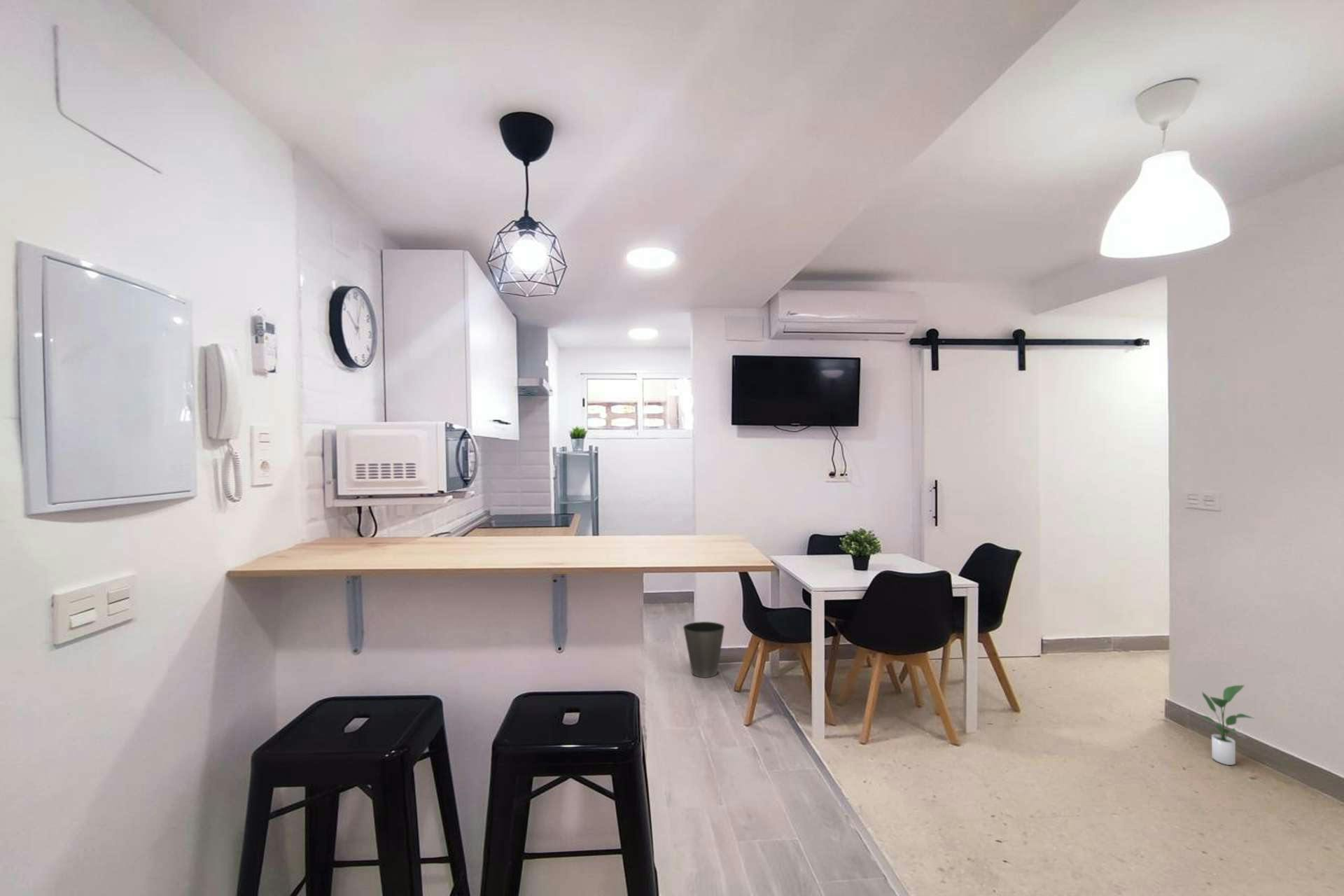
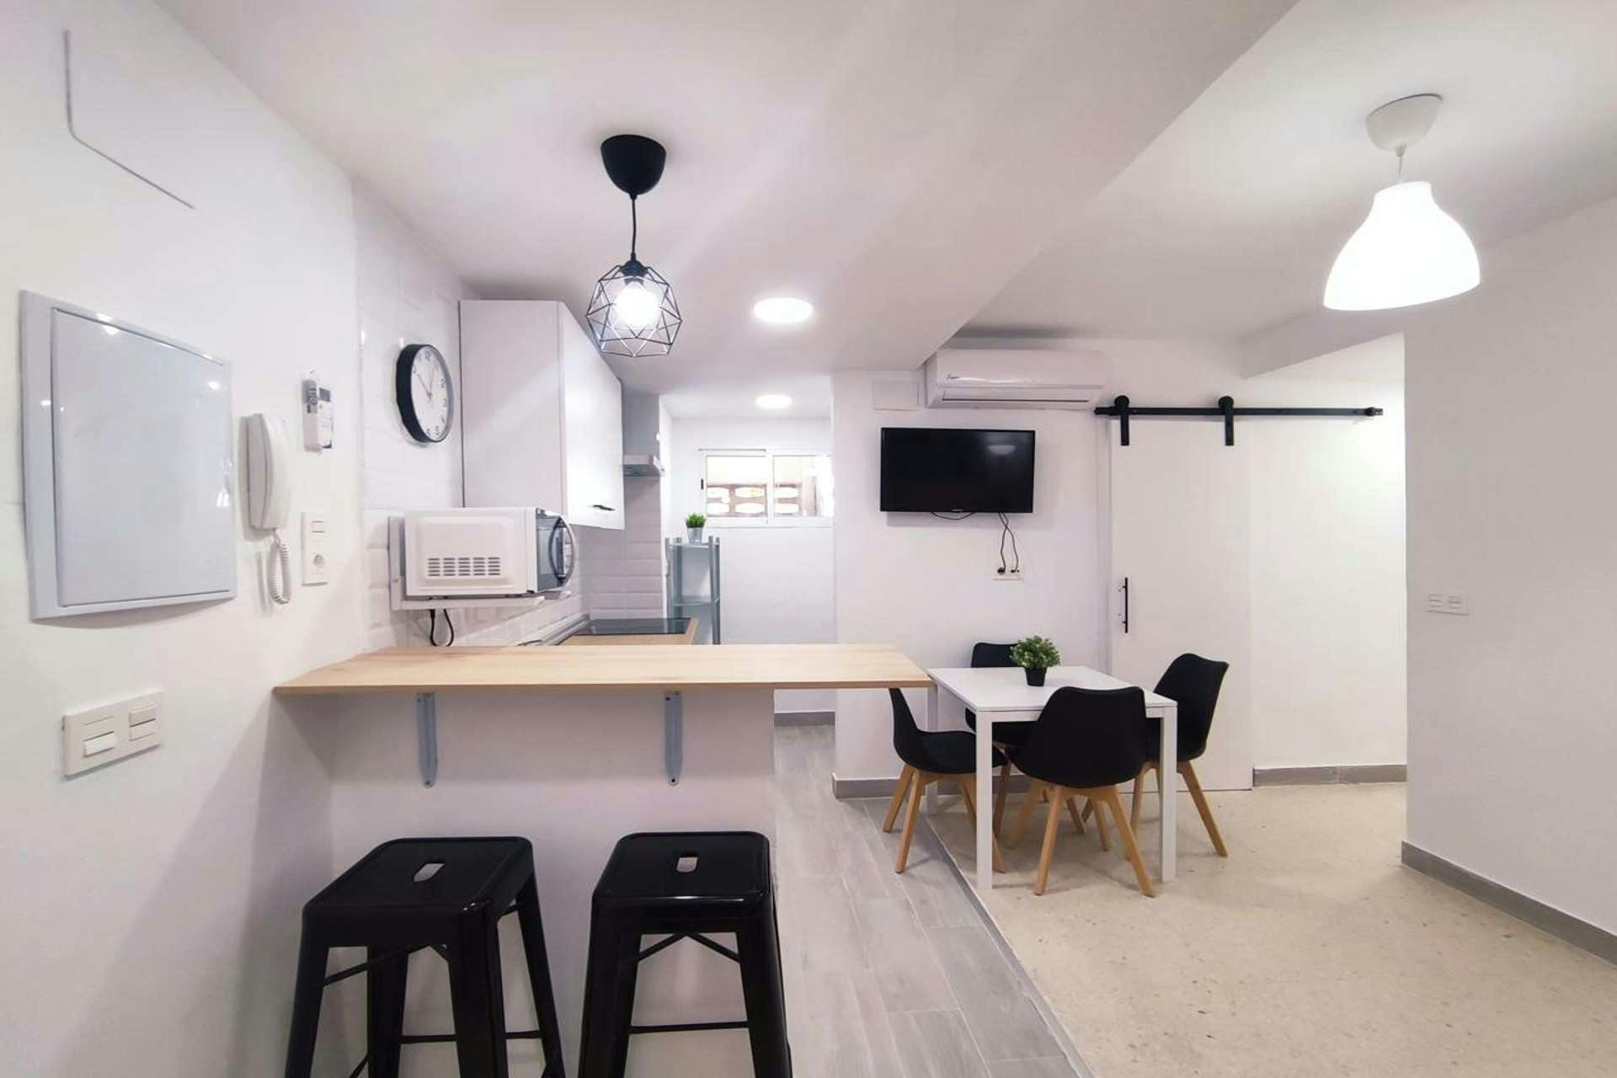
- potted plant (1219, 721)
- waste basket (704, 649)
